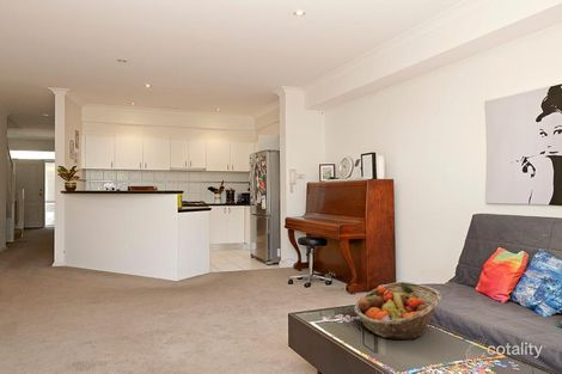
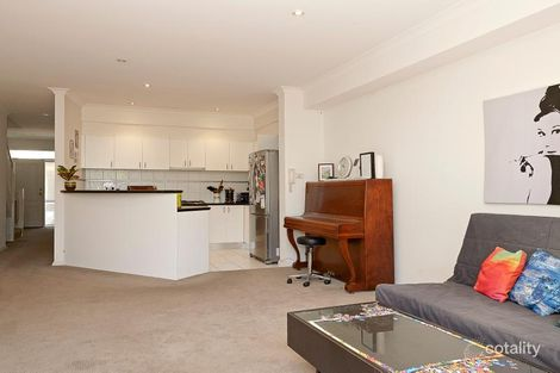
- fruit basket (396, 308)
